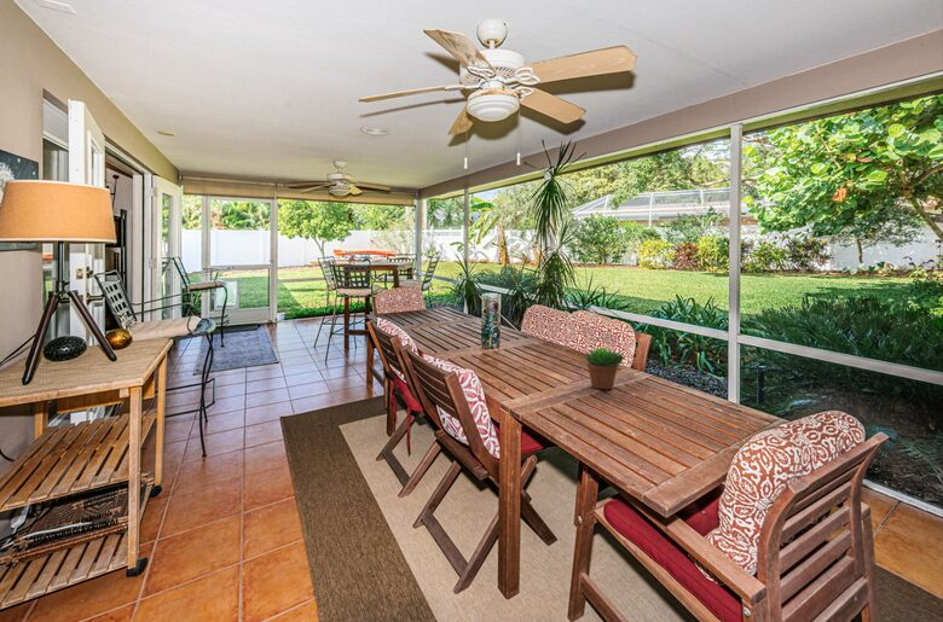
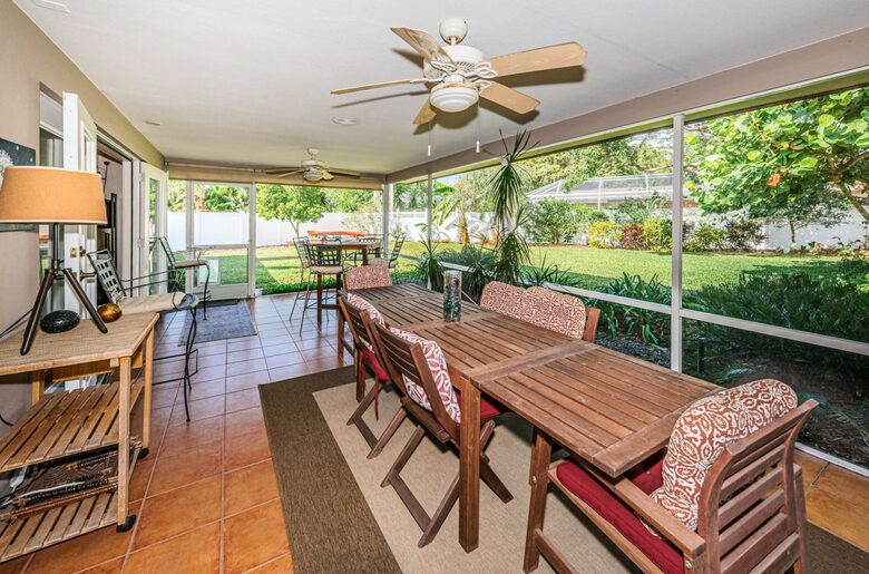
- succulent plant (603, 366)
